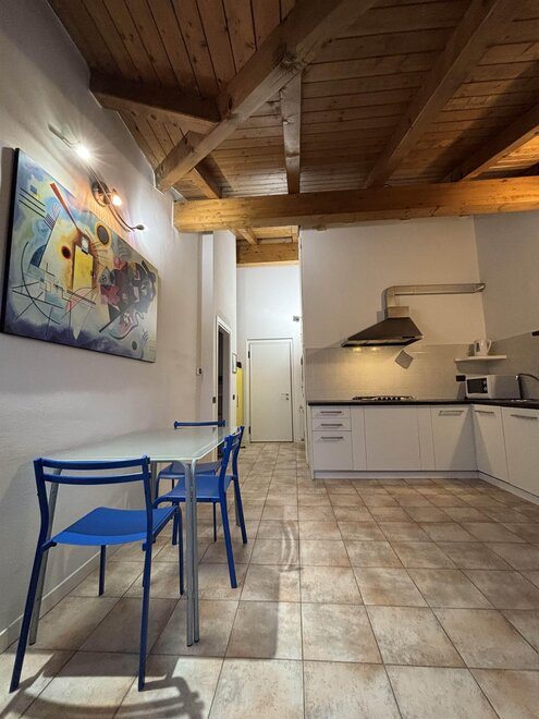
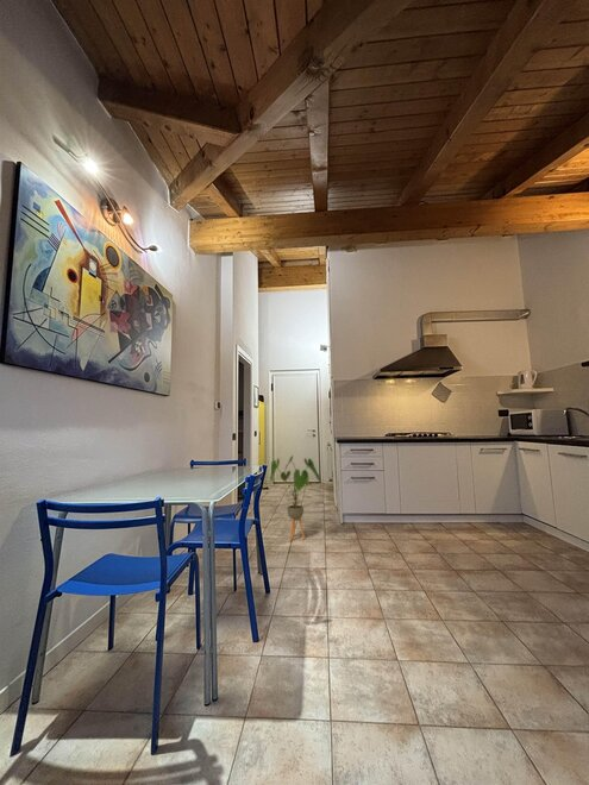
+ house plant (296, 497)
